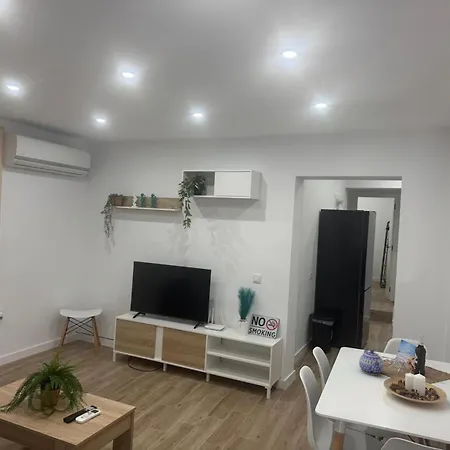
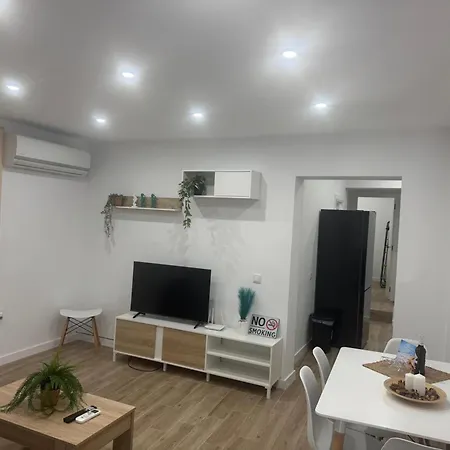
- teapot (371, 361)
